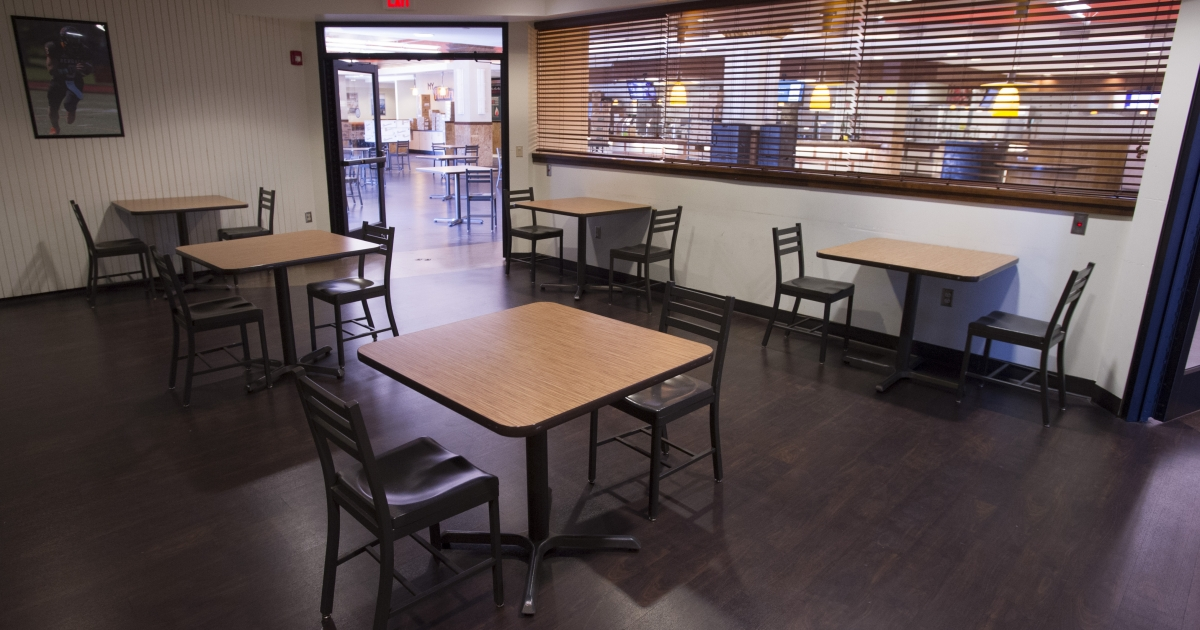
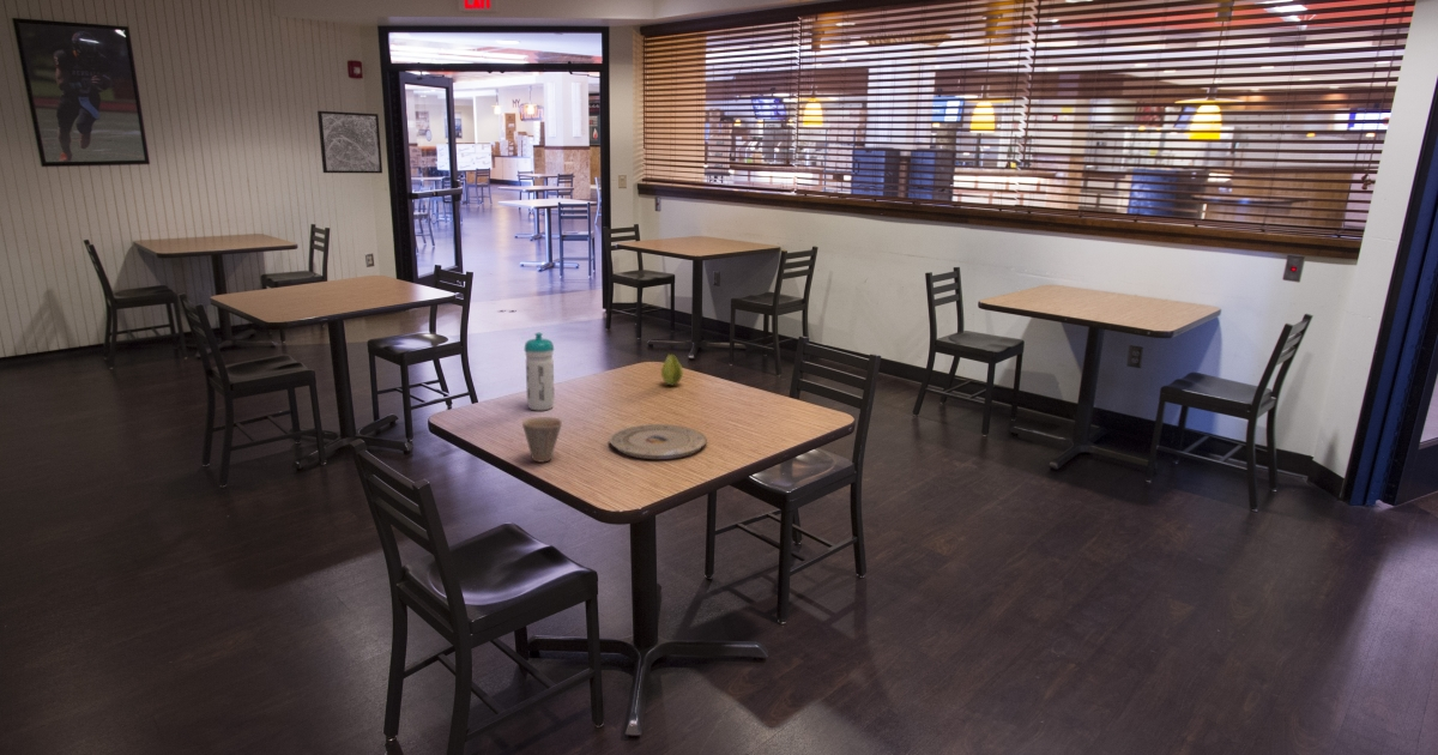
+ plate (658, 441)
+ cup (542, 440)
+ fruit (671, 368)
+ wall art (350, 143)
+ water bottle (539, 370)
